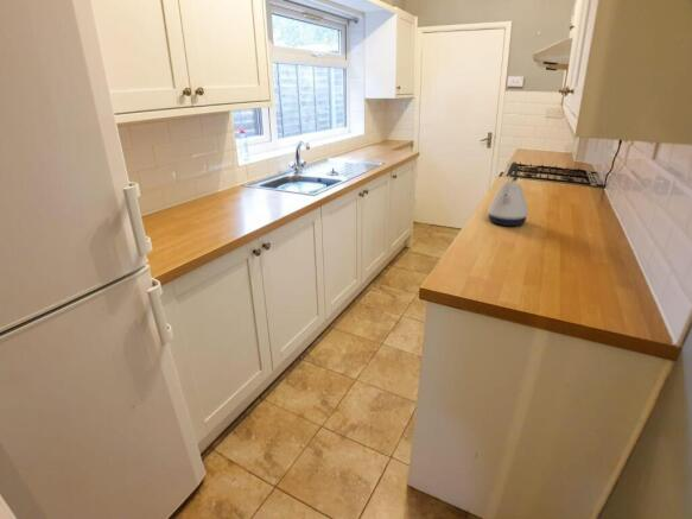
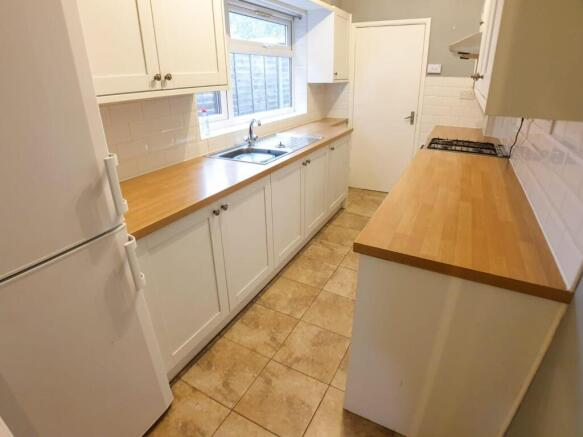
- kettle (509, 192)
